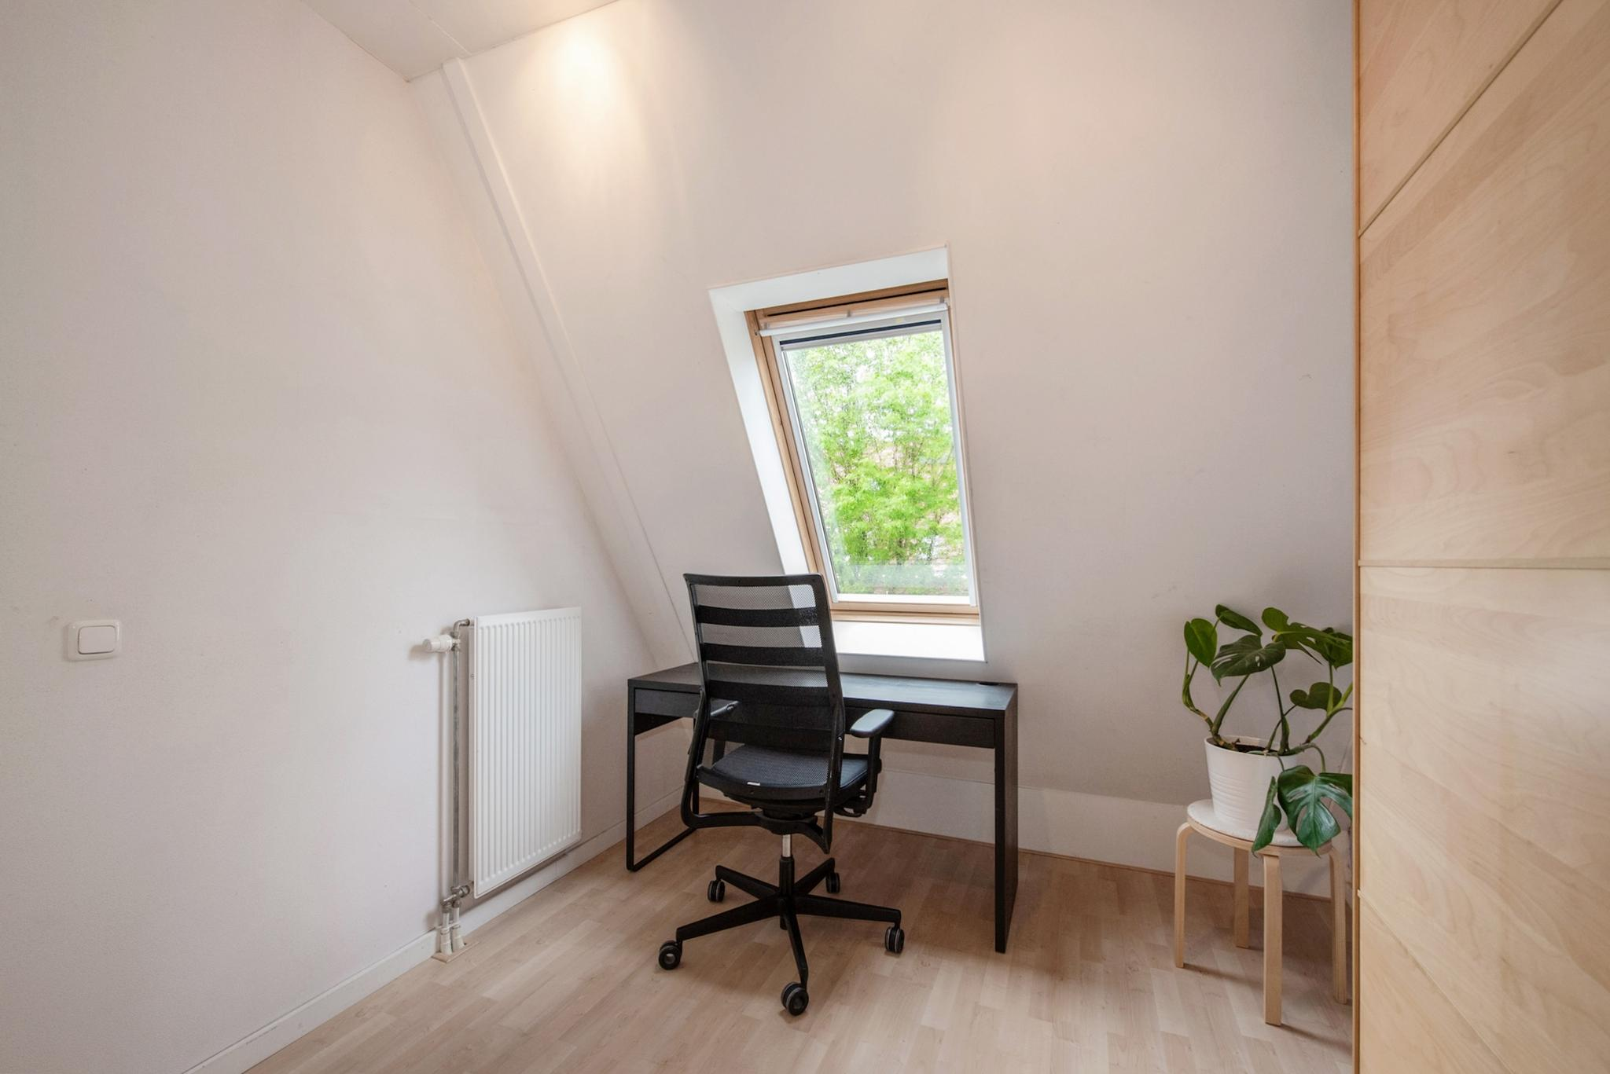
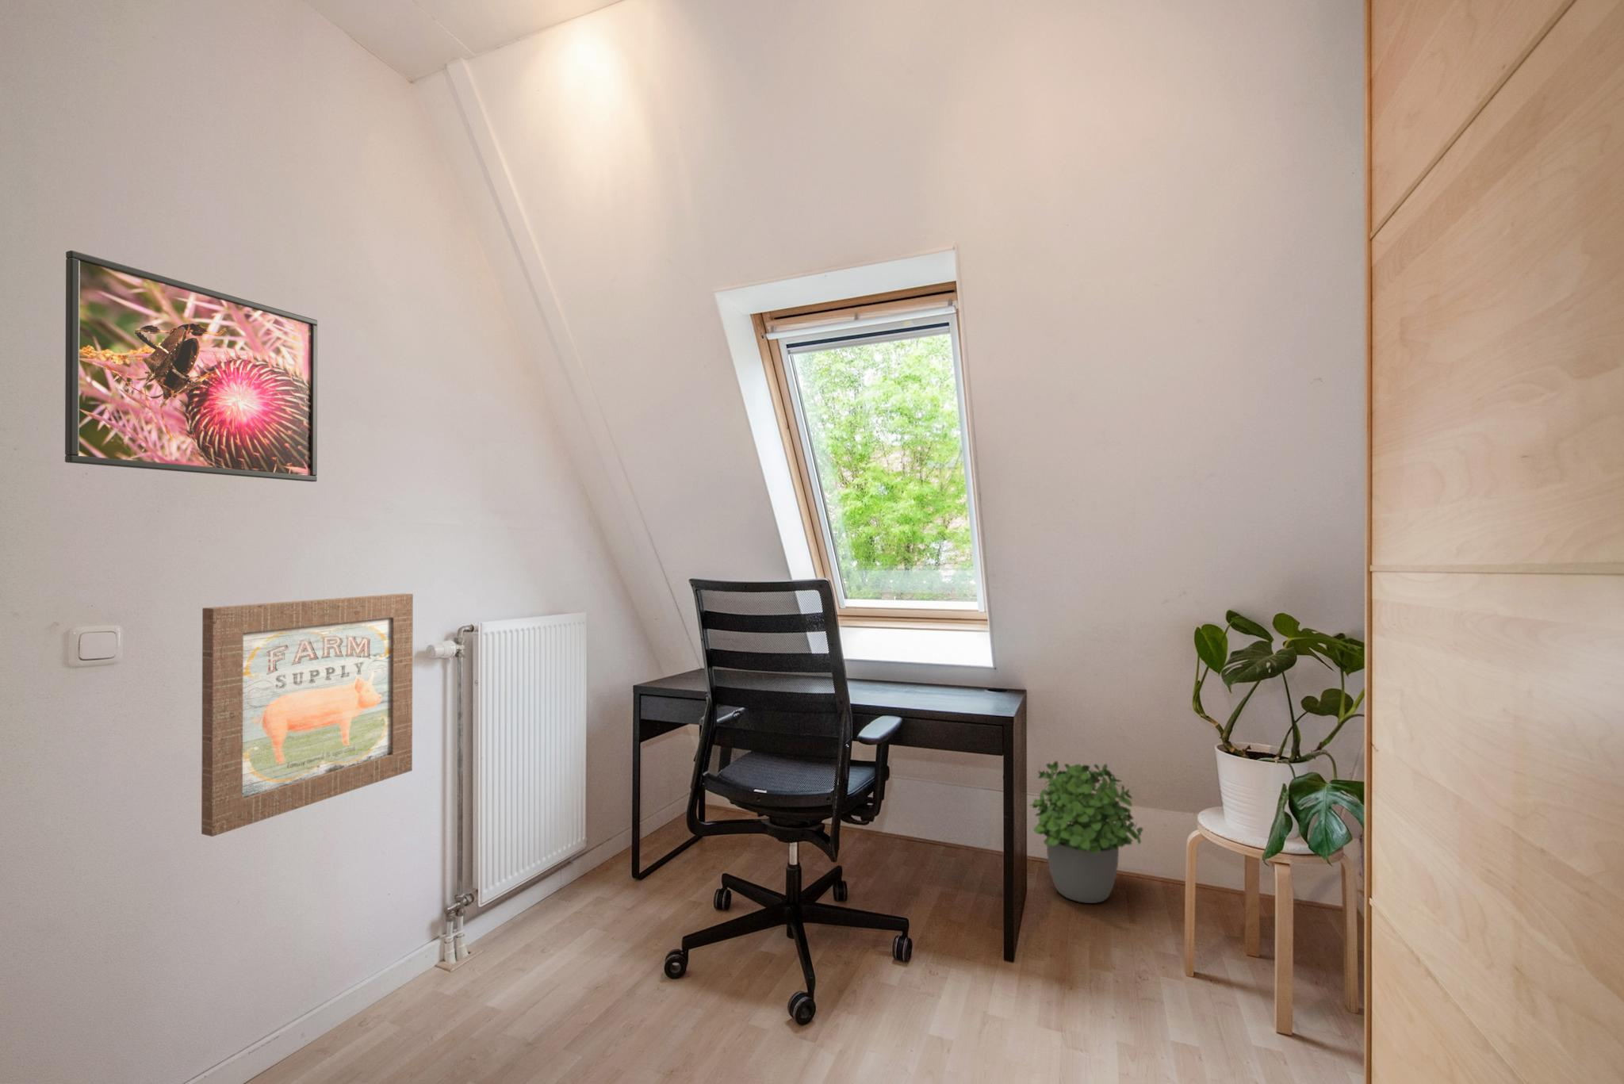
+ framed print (208, 381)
+ potted plant (1083, 828)
+ wall art (319, 698)
